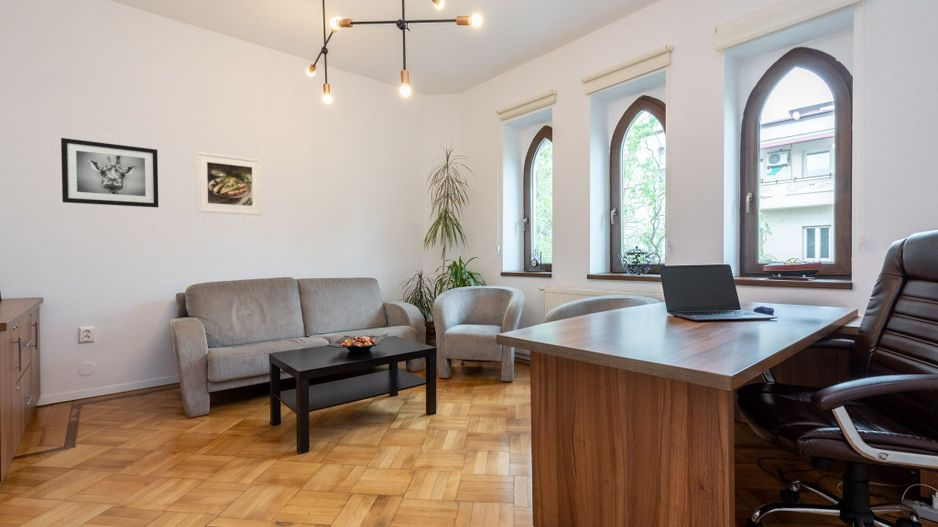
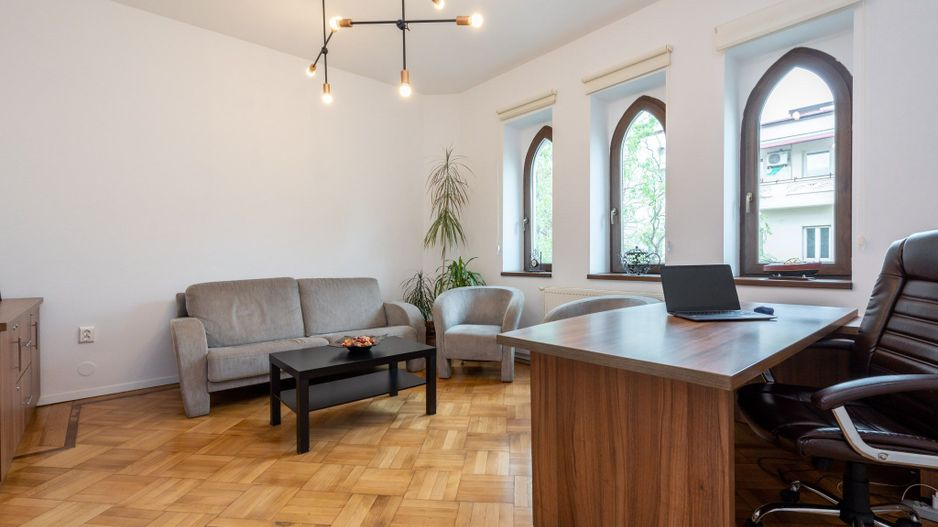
- wall art (112, 174)
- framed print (230, 184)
